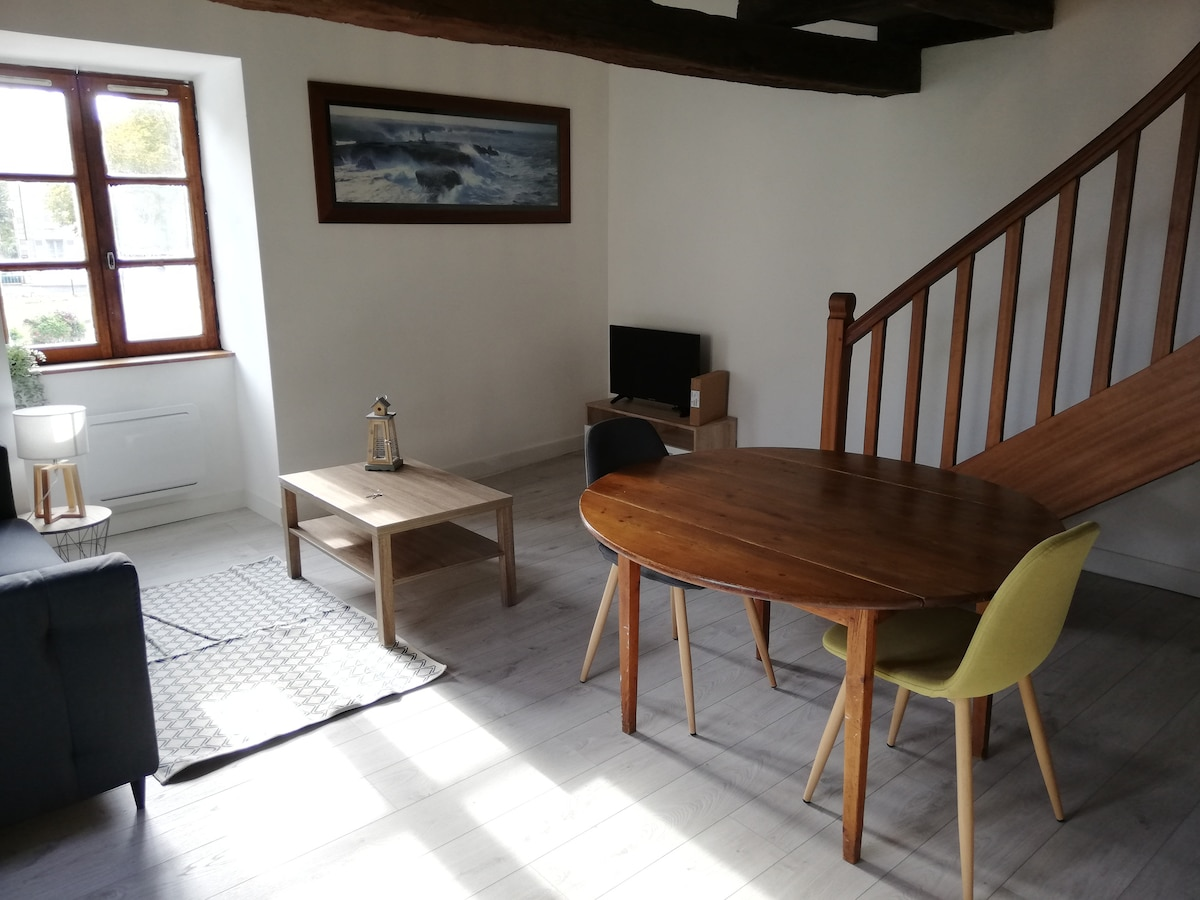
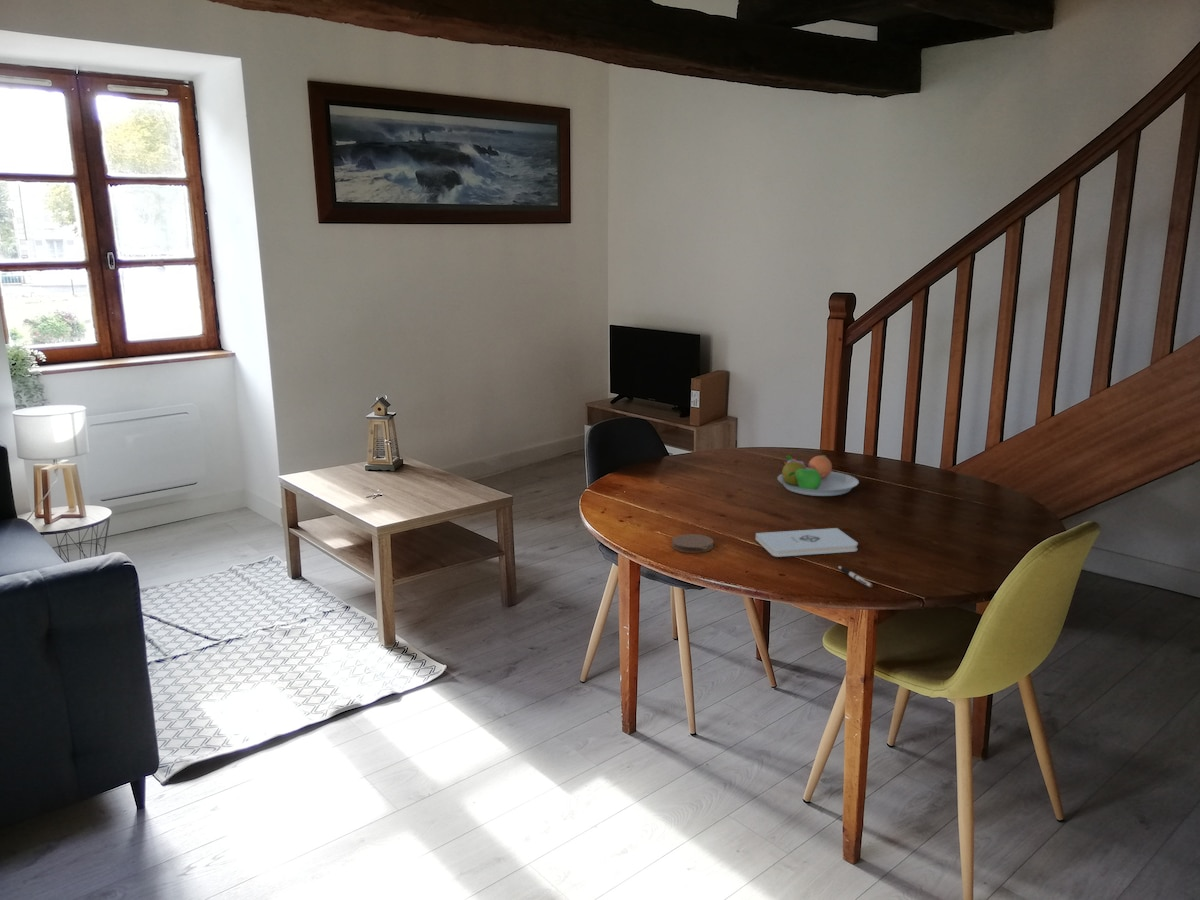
+ coaster (692, 543)
+ pen (853, 575)
+ fruit bowl (815, 472)
+ notepad (806, 541)
